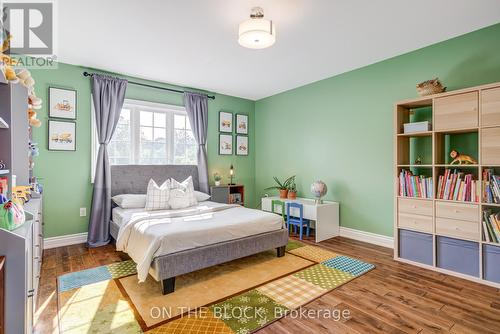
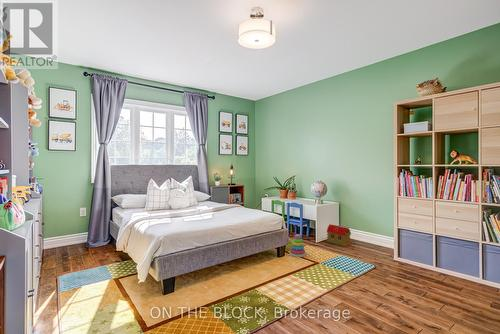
+ stacking toy (297, 244)
+ toy house (338, 234)
